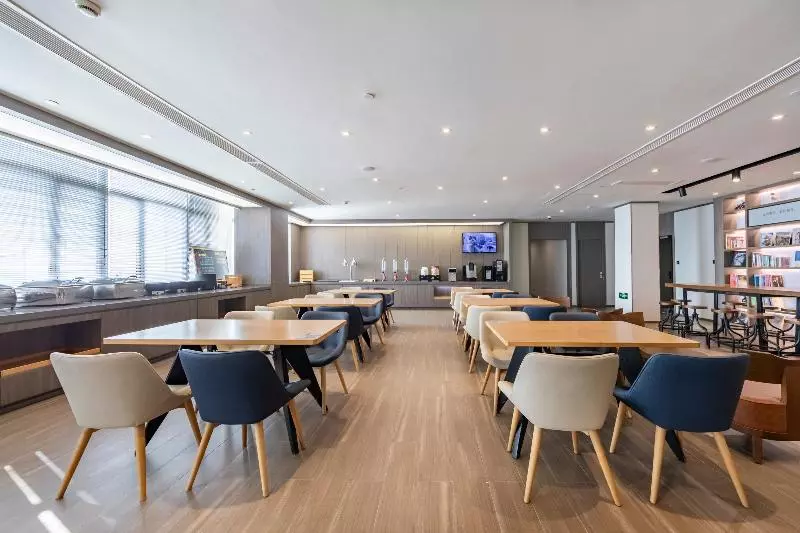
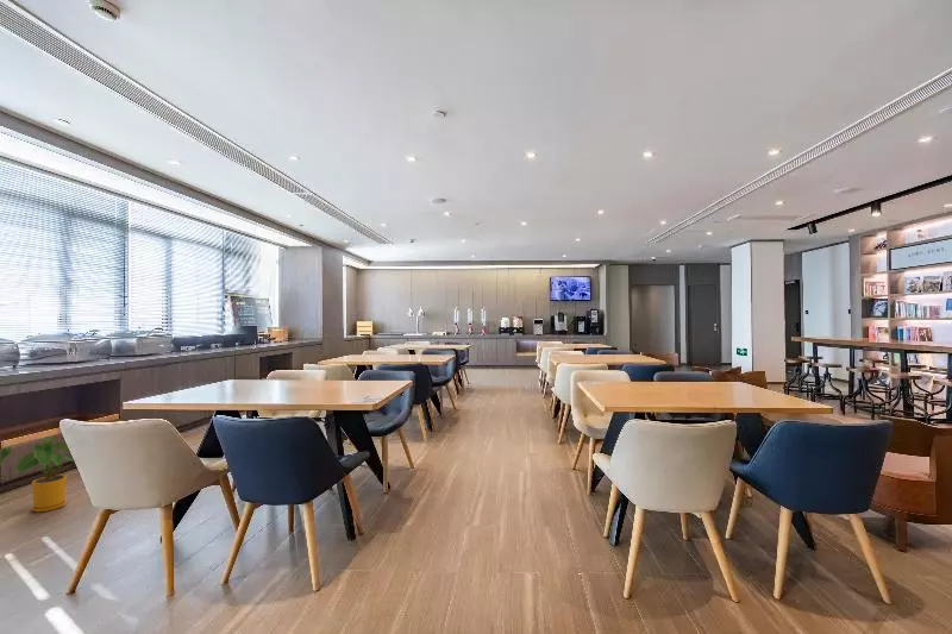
+ house plant (50, 472)
